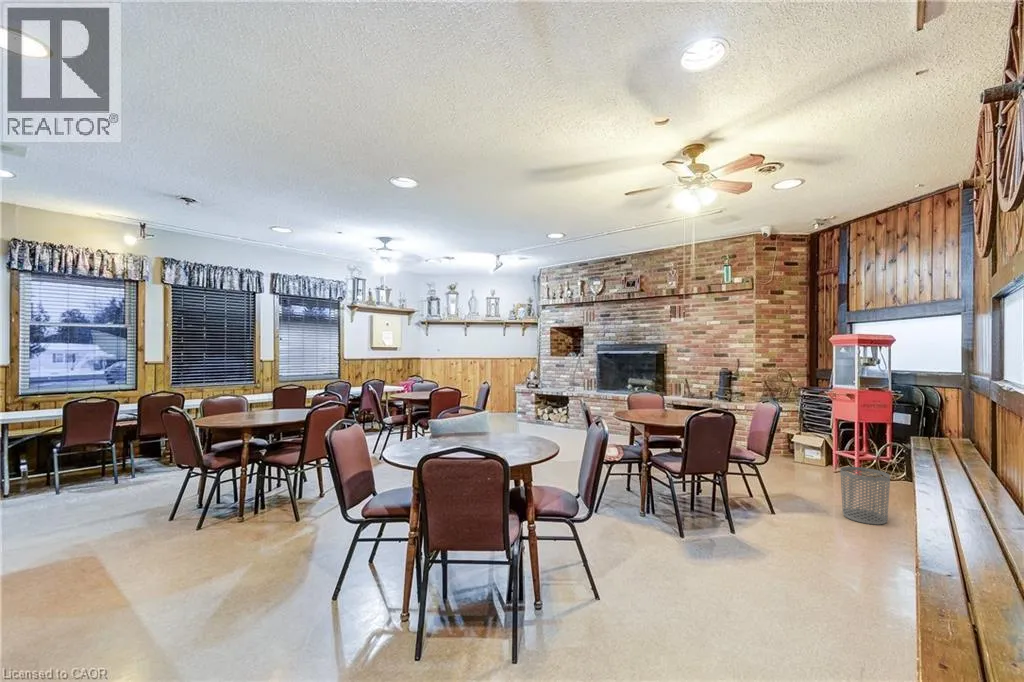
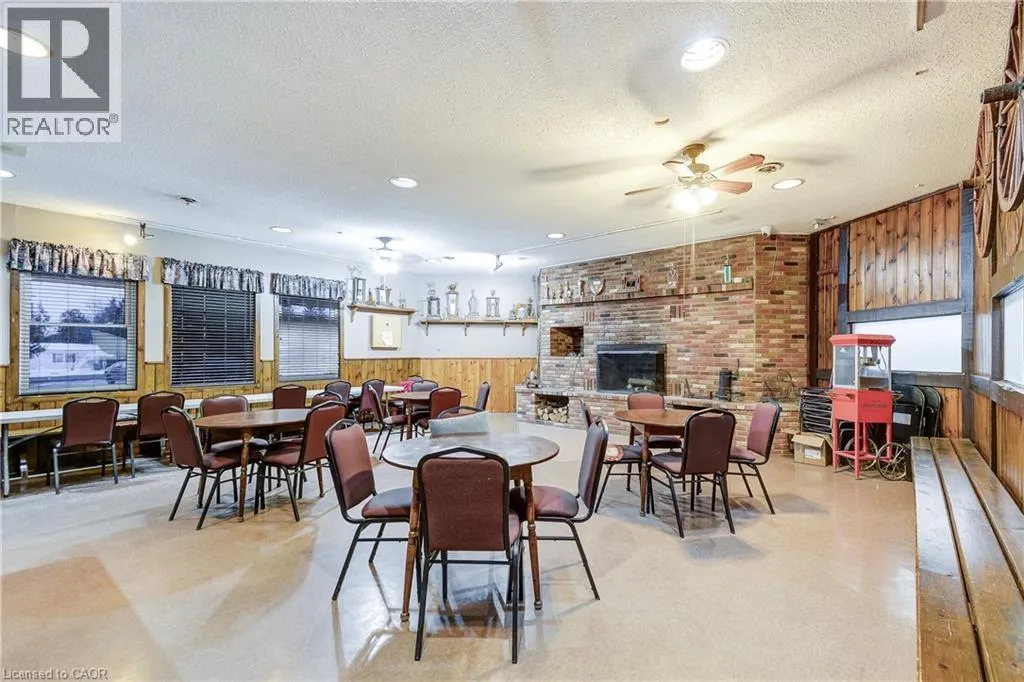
- waste bin (864, 494)
